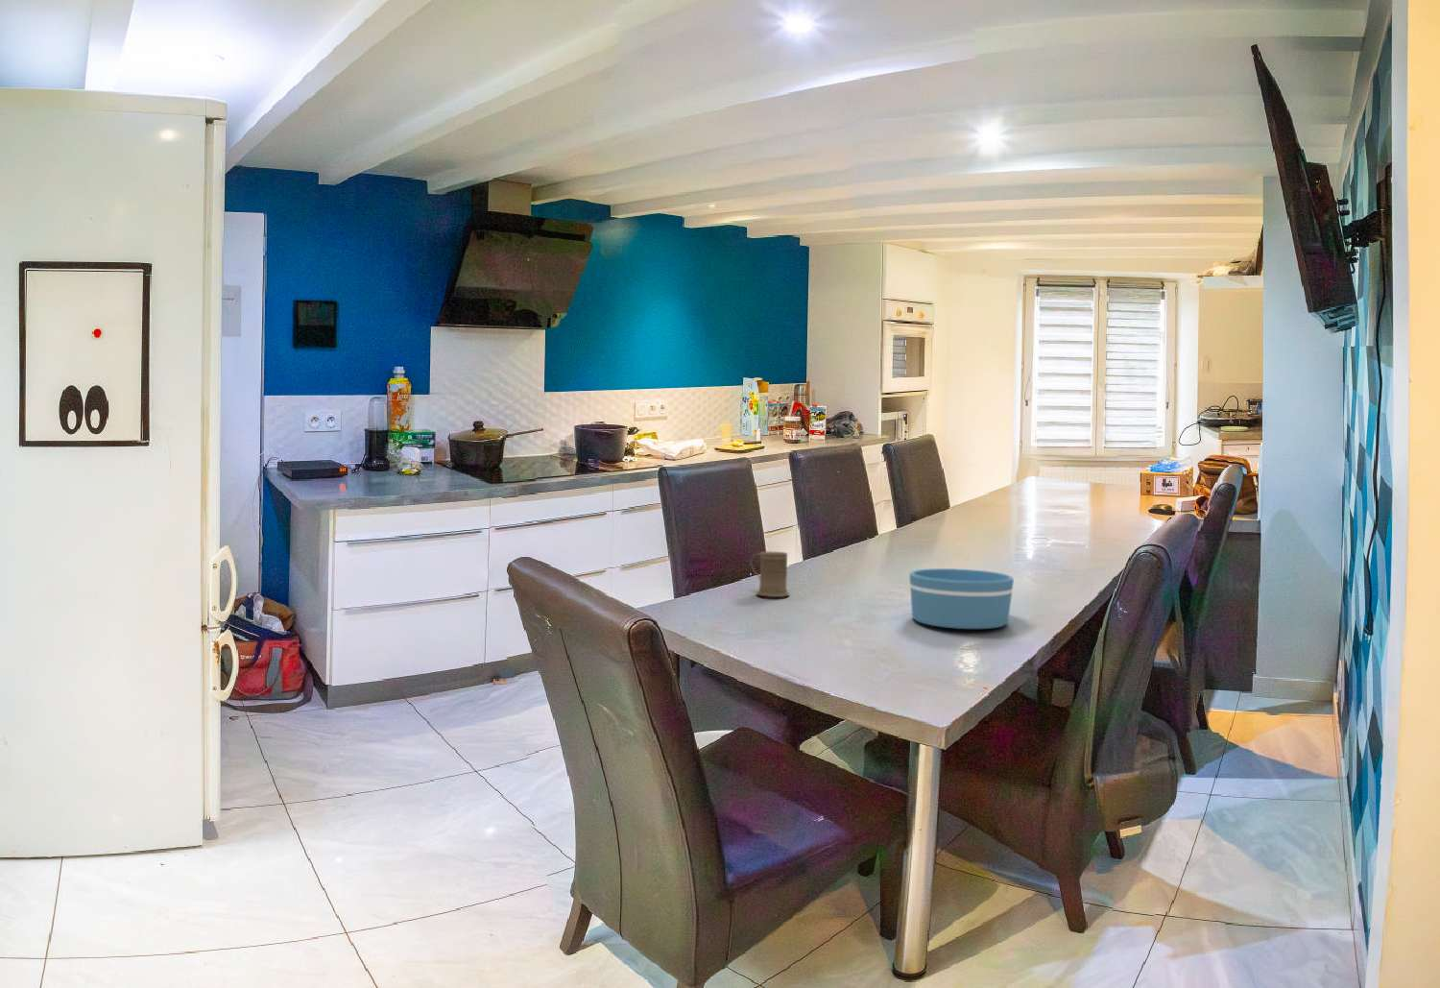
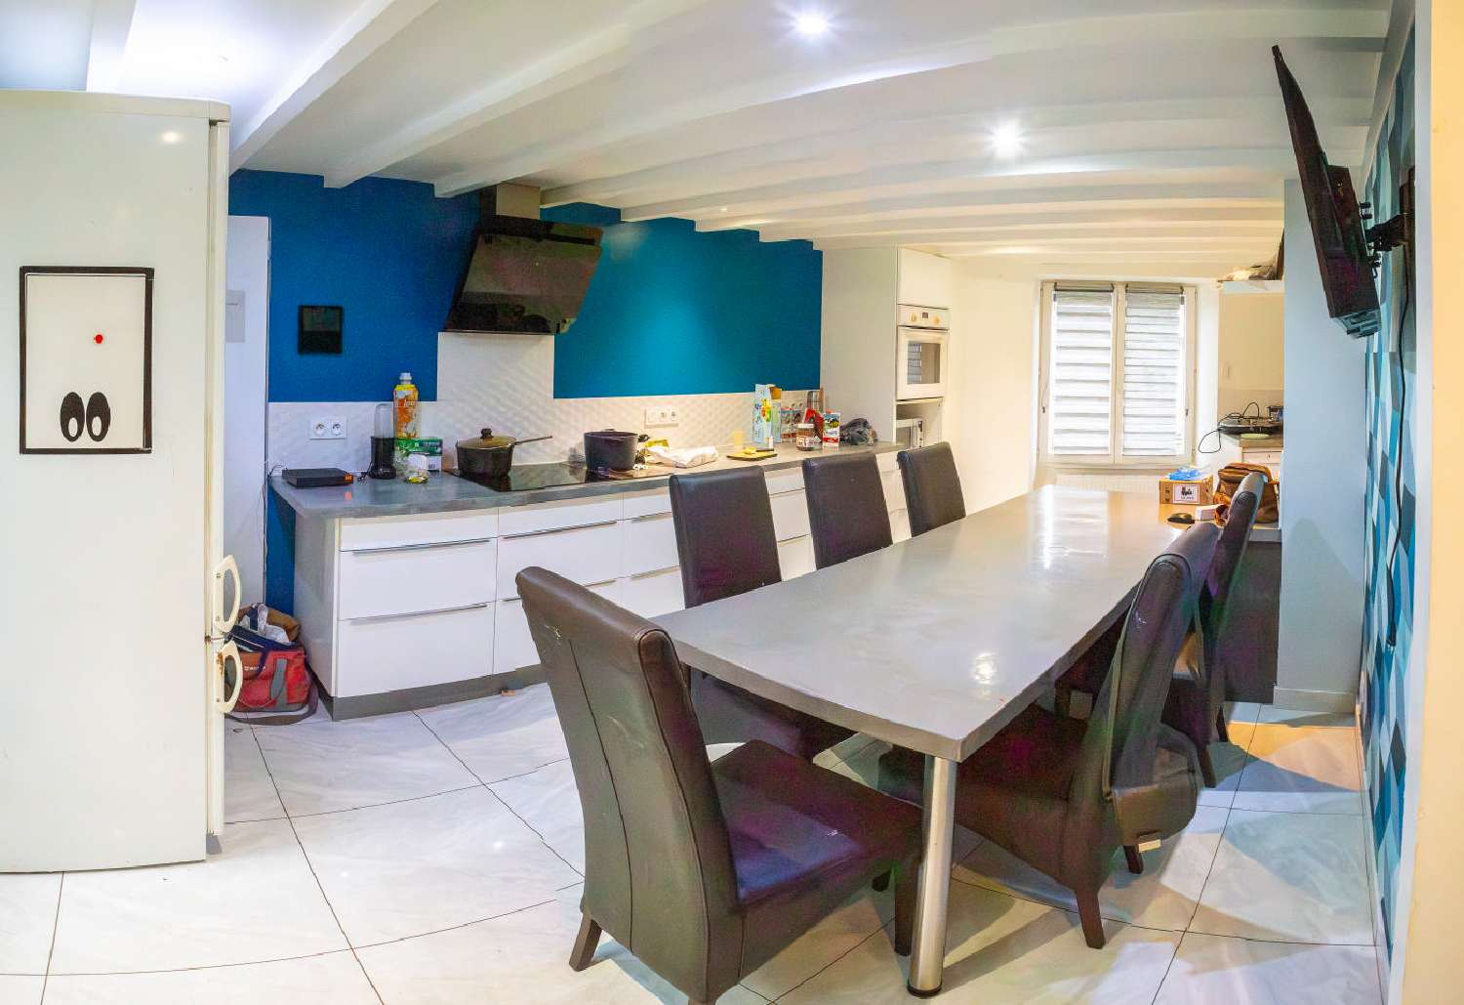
- mug (768, 573)
- bowl (960, 597)
